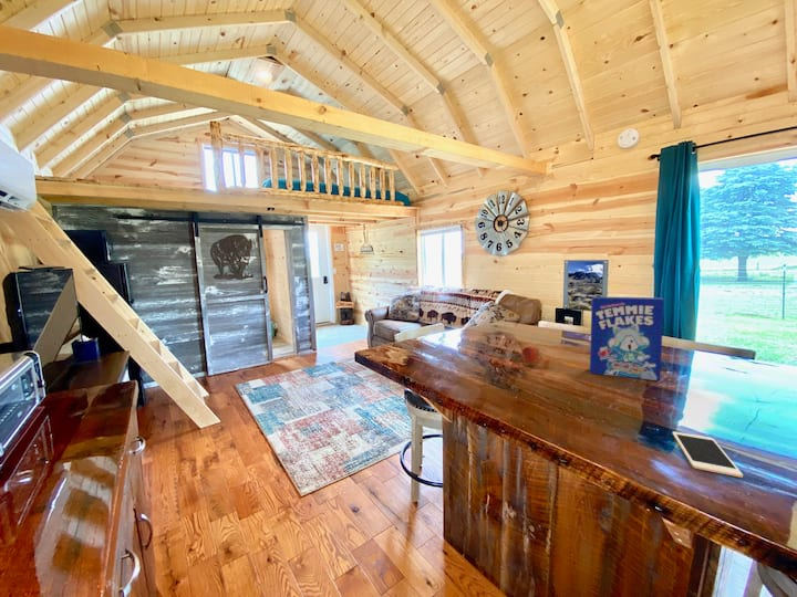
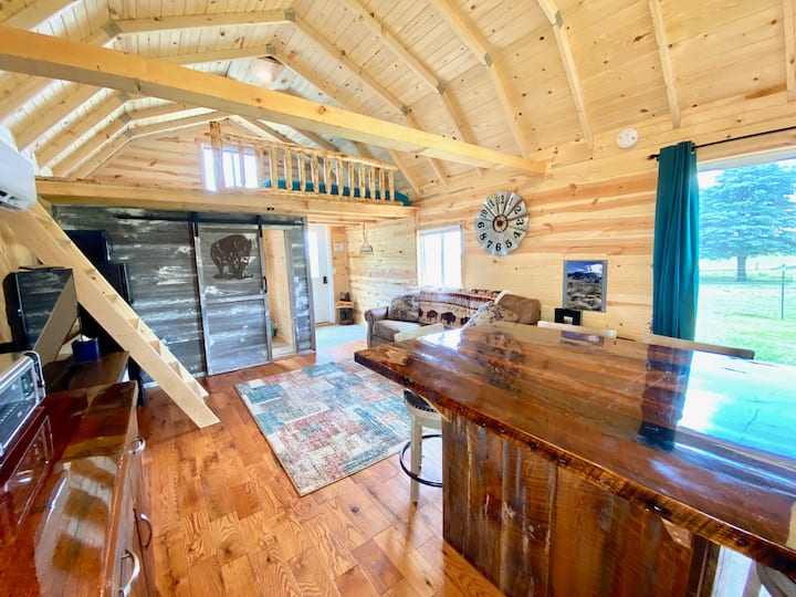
- cereal box (623, 336)
- cell phone (703, 451)
- fruit (531, 356)
